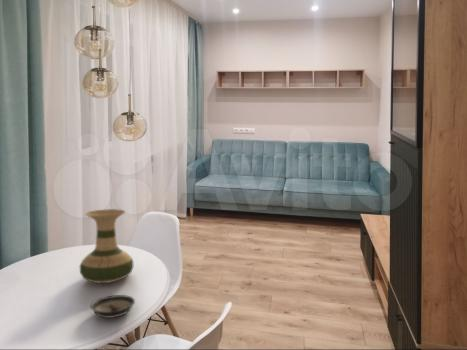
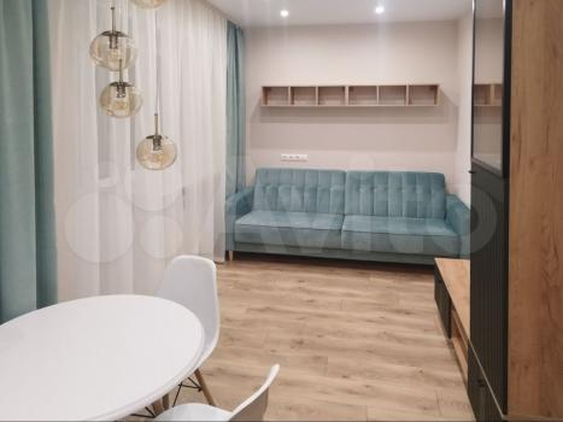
- saucer (113, 308)
- vase (106, 245)
